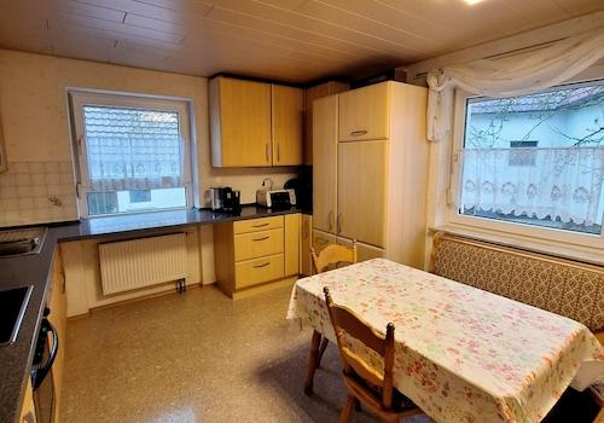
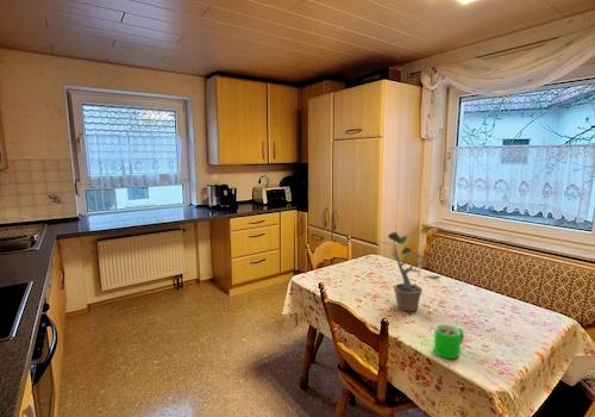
+ mug (450, 338)
+ potted plant (406, 268)
